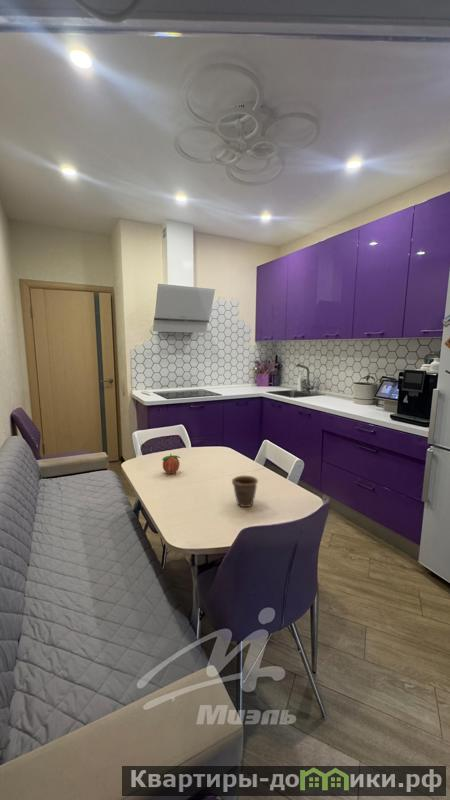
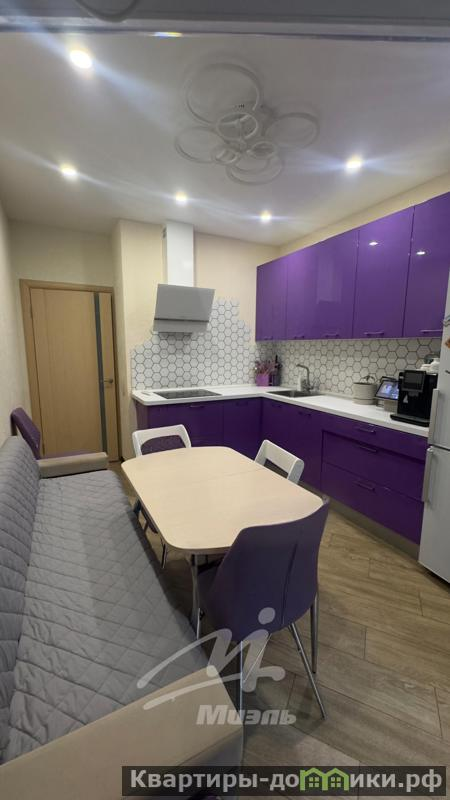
- mug (243, 490)
- fruit (171, 463)
